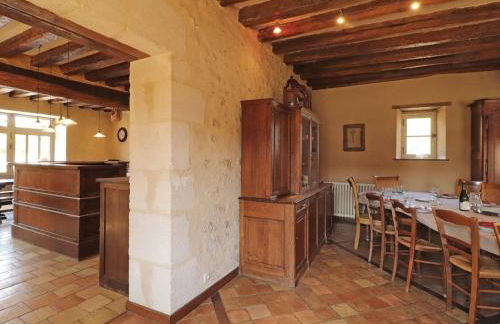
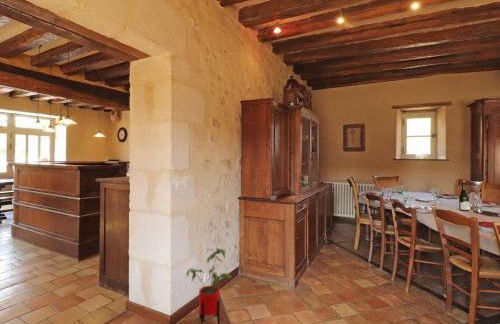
+ house plant (212, 285)
